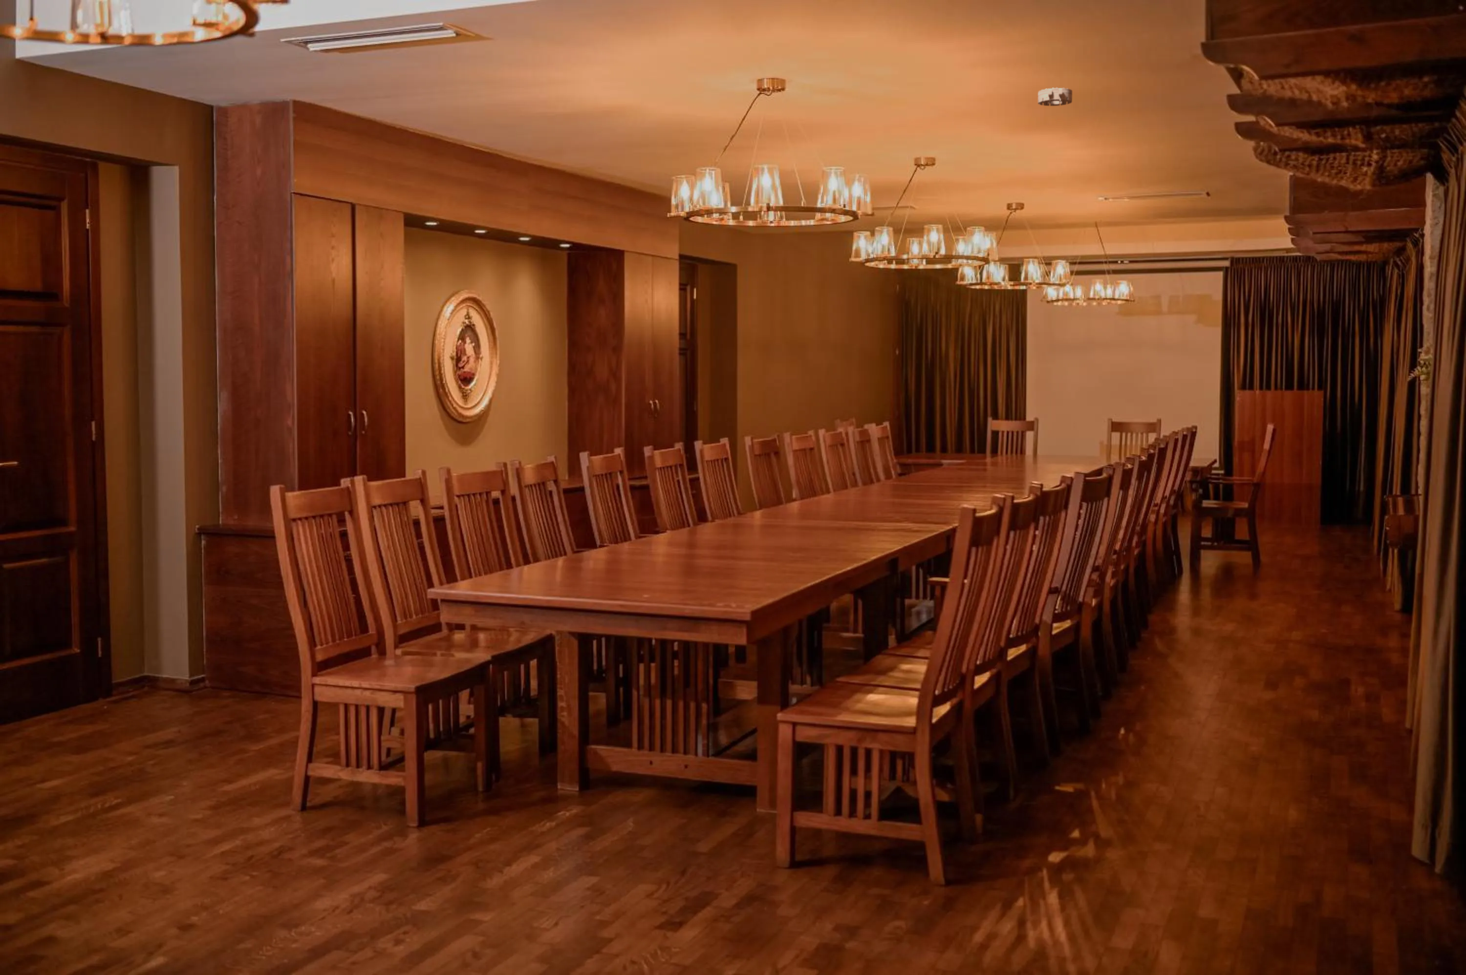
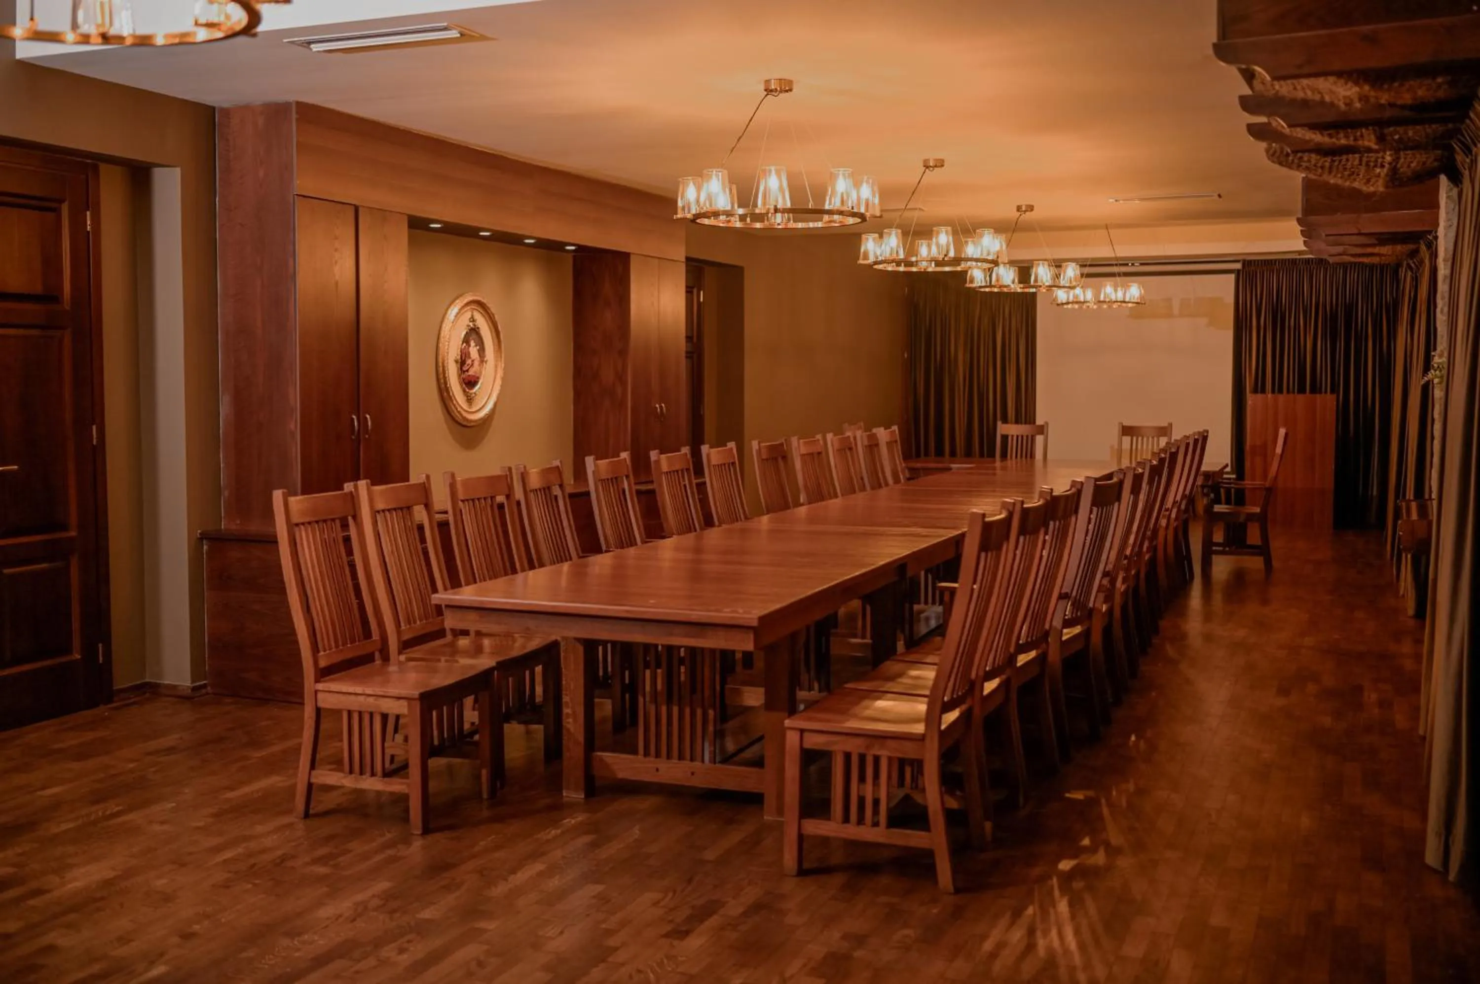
- smoke detector (1055, 96)
